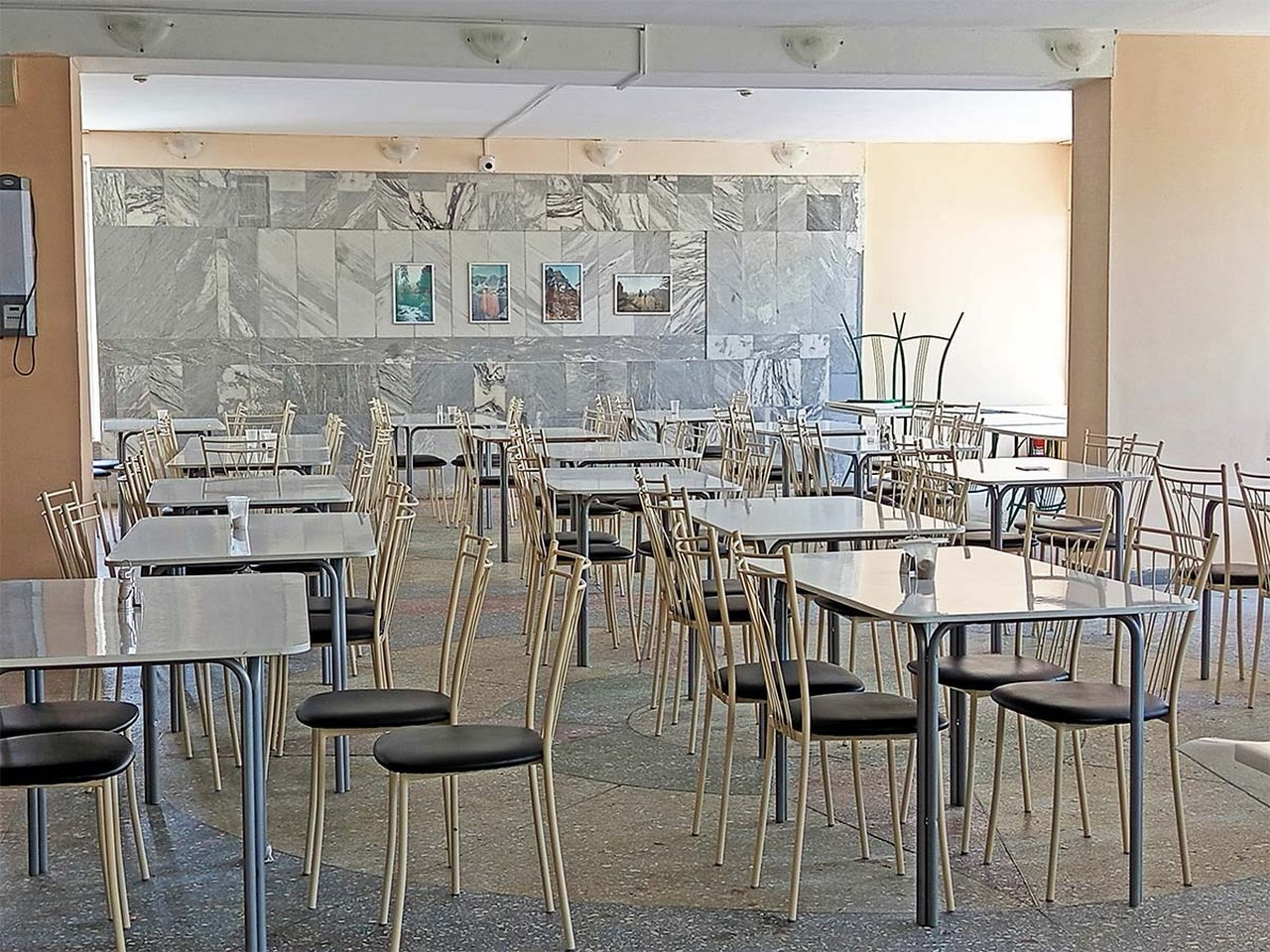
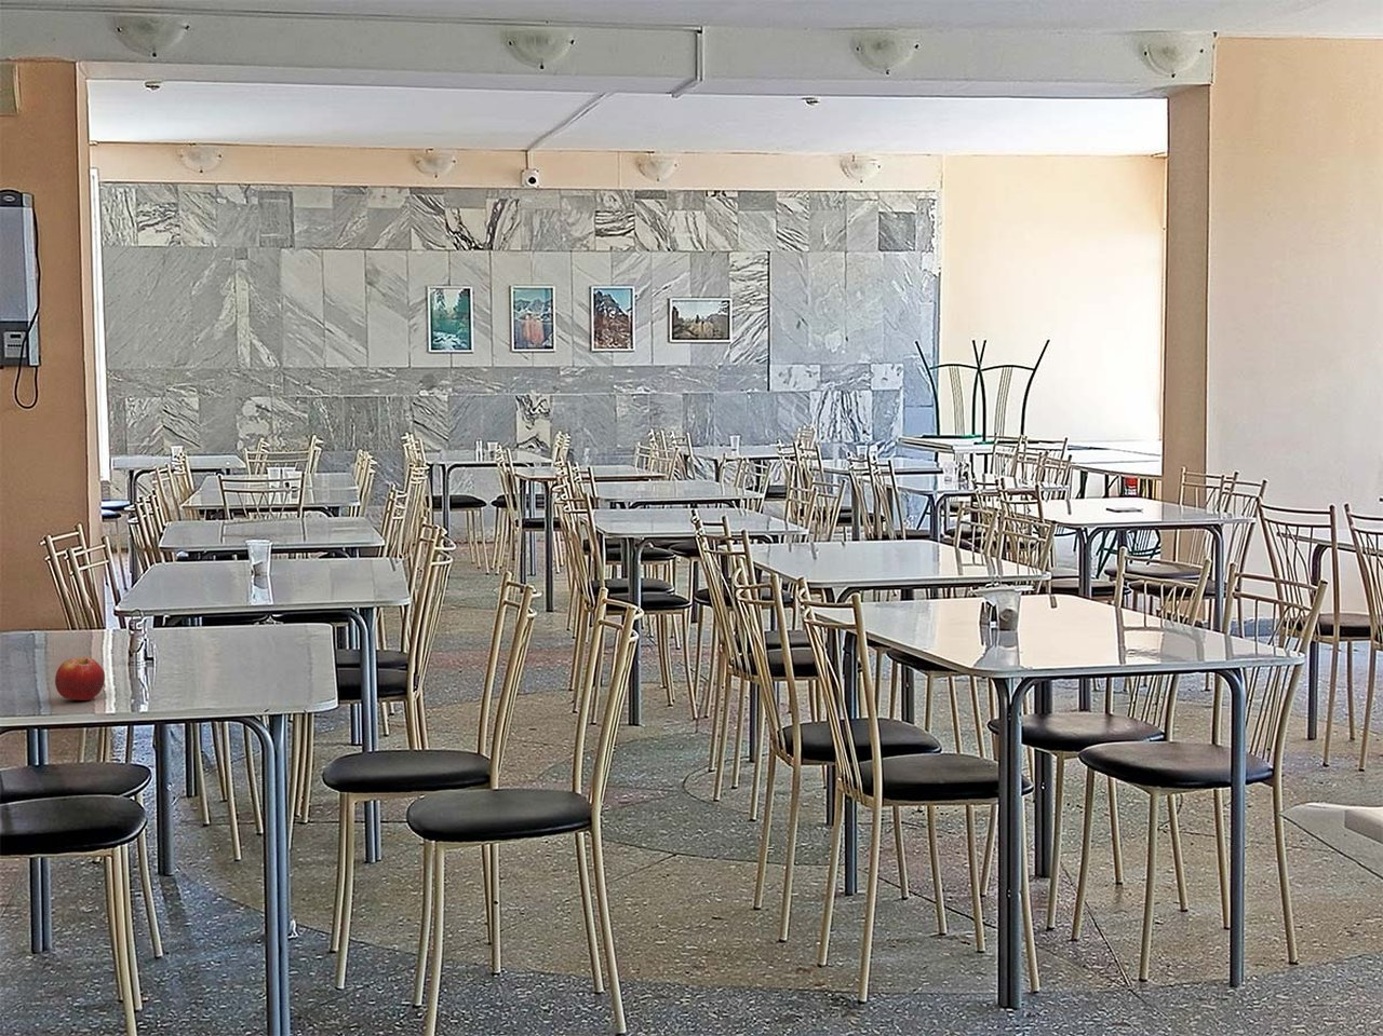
+ fruit (79, 679)
